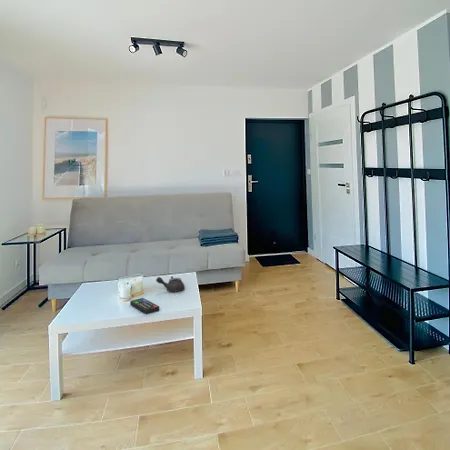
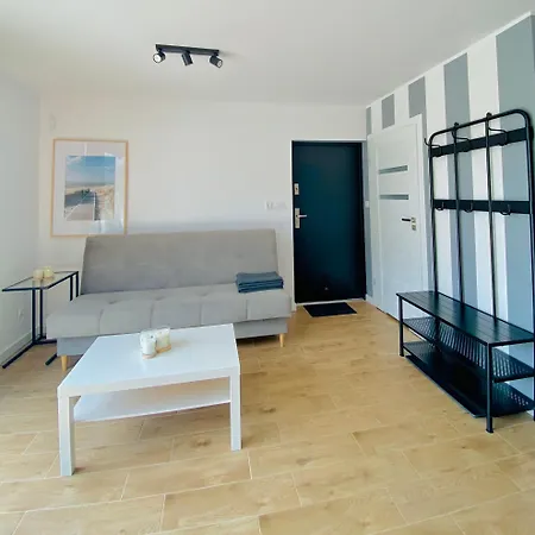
- remote control (144, 305)
- teapot (170, 282)
